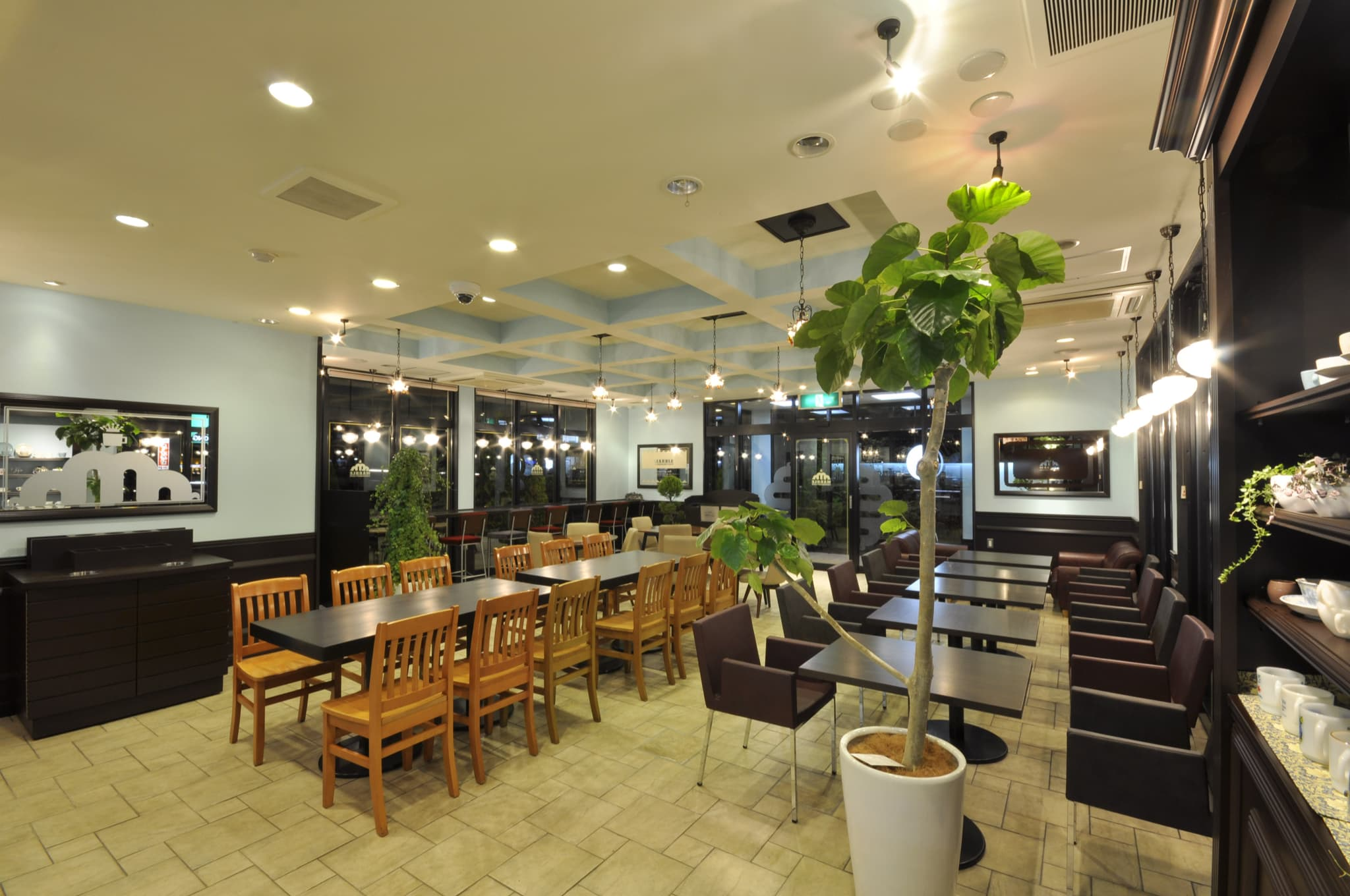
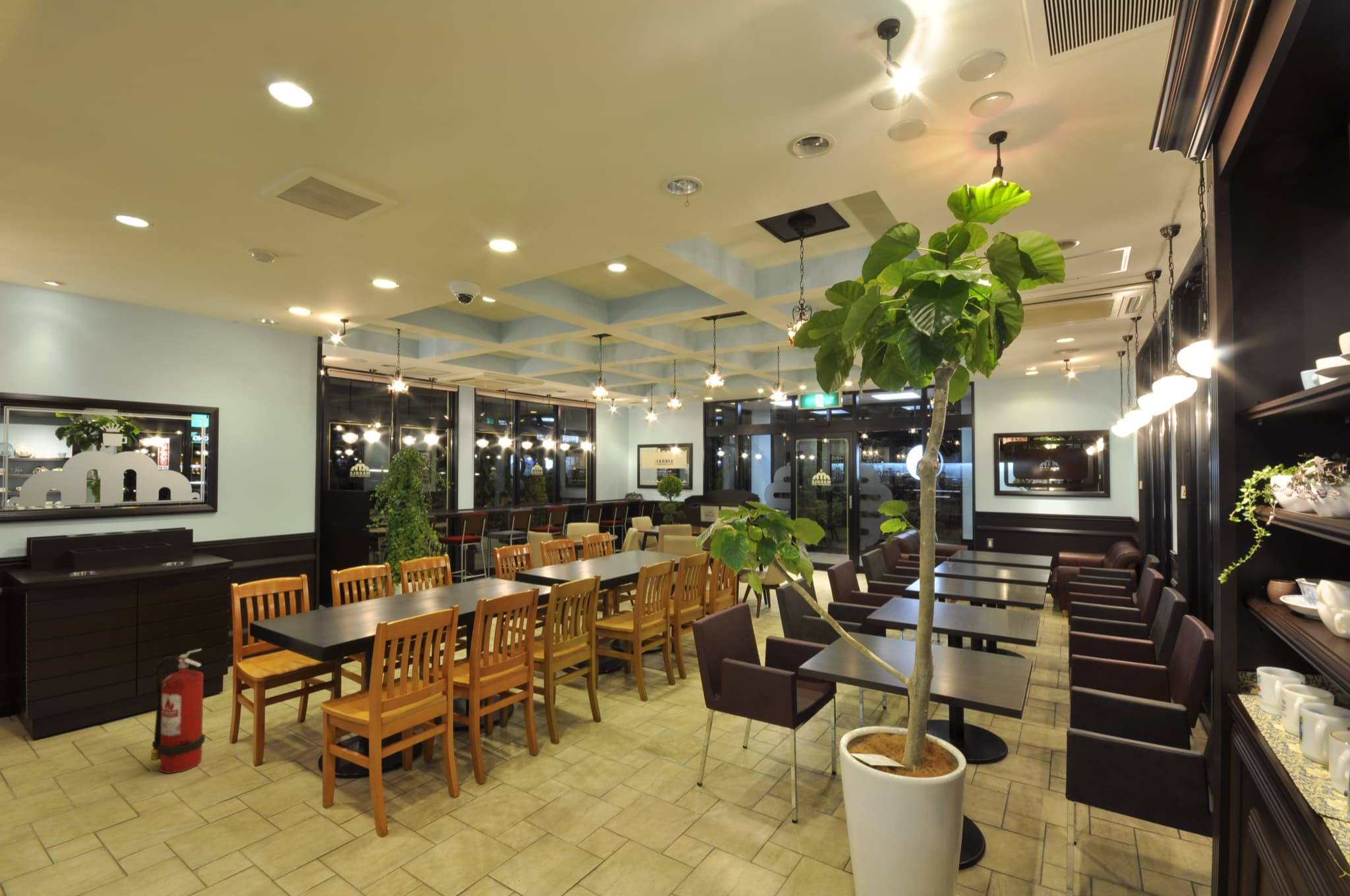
+ fire extinguisher (177, 707)
